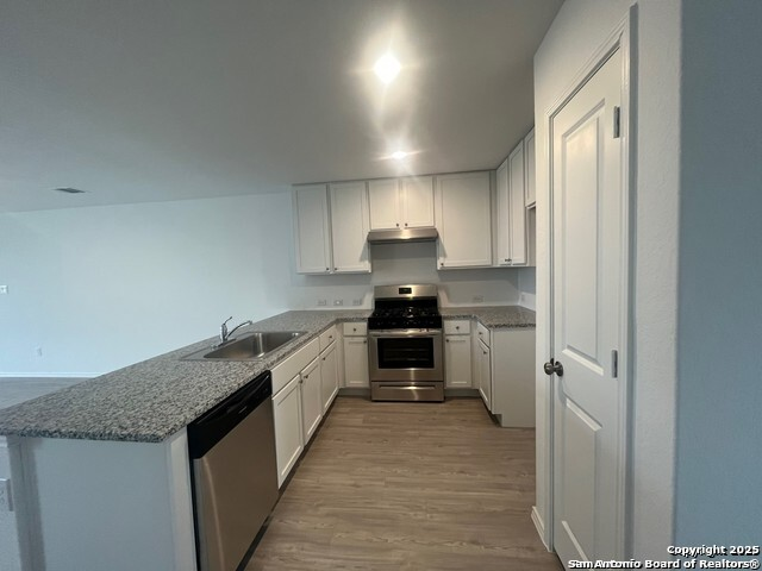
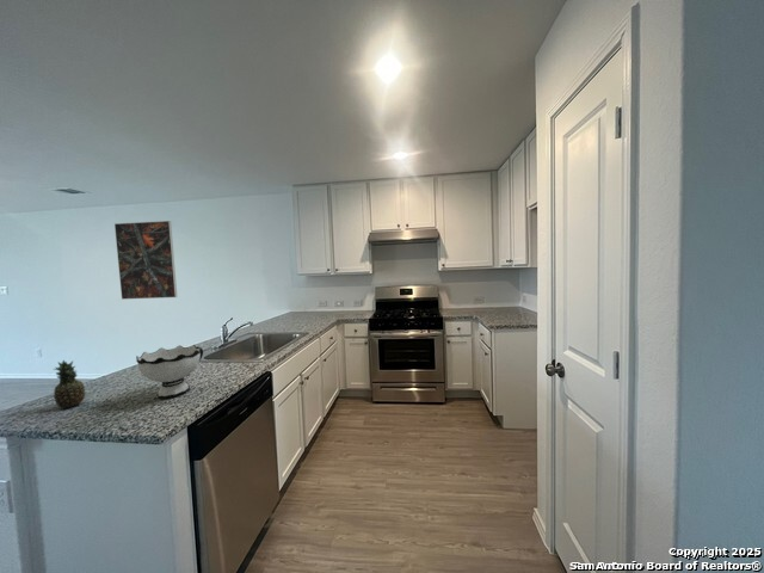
+ fruit (68, 382)
+ bowl (177, 369)
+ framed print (146, 260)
